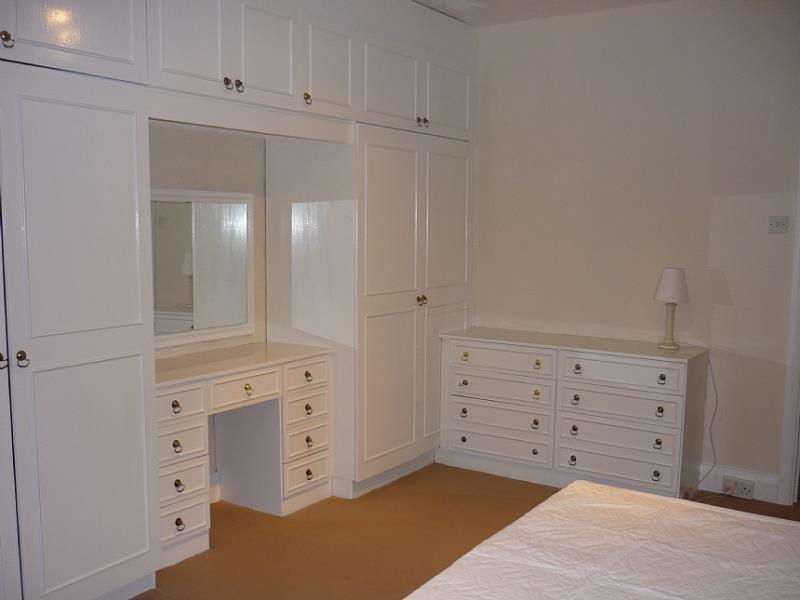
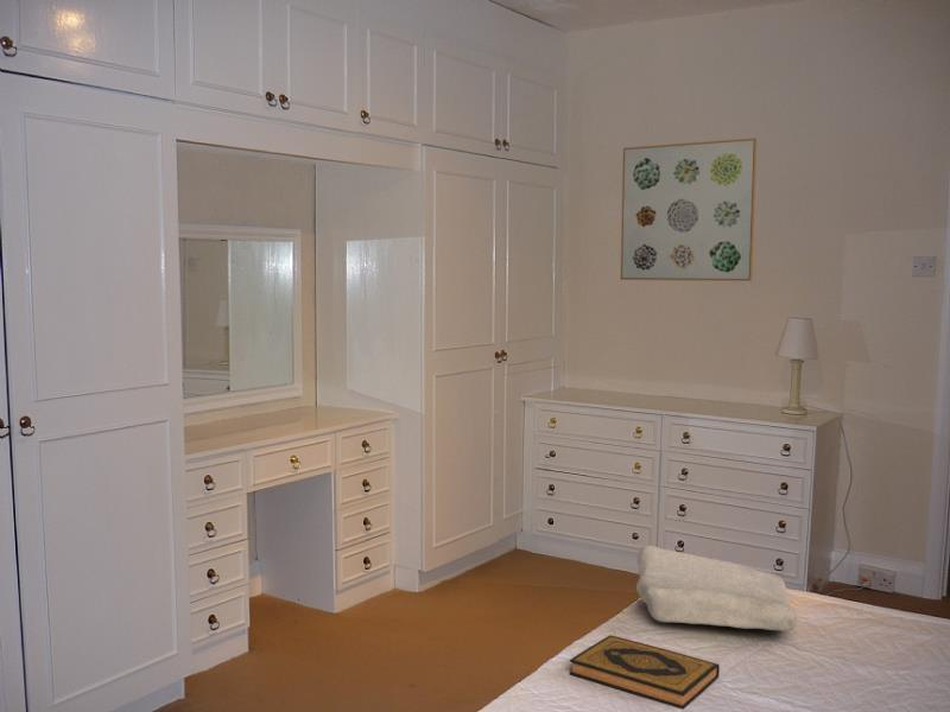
+ soap bar (710, 590)
+ hardback book (644, 668)
+ wall art (685, 211)
